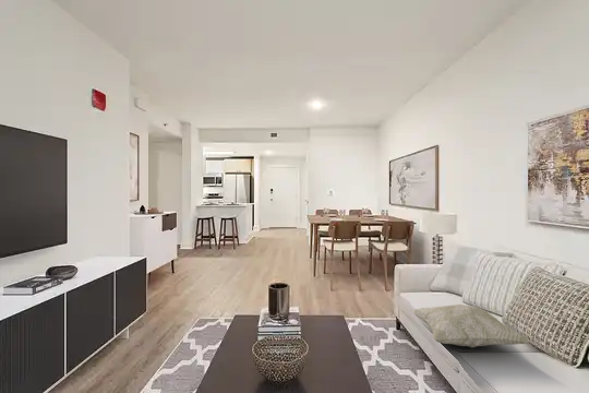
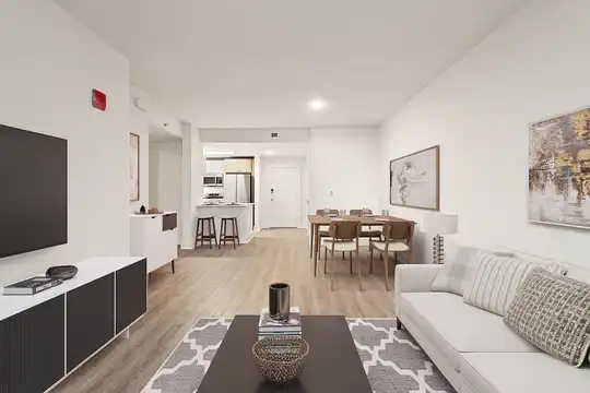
- decorative pillow (462, 324)
